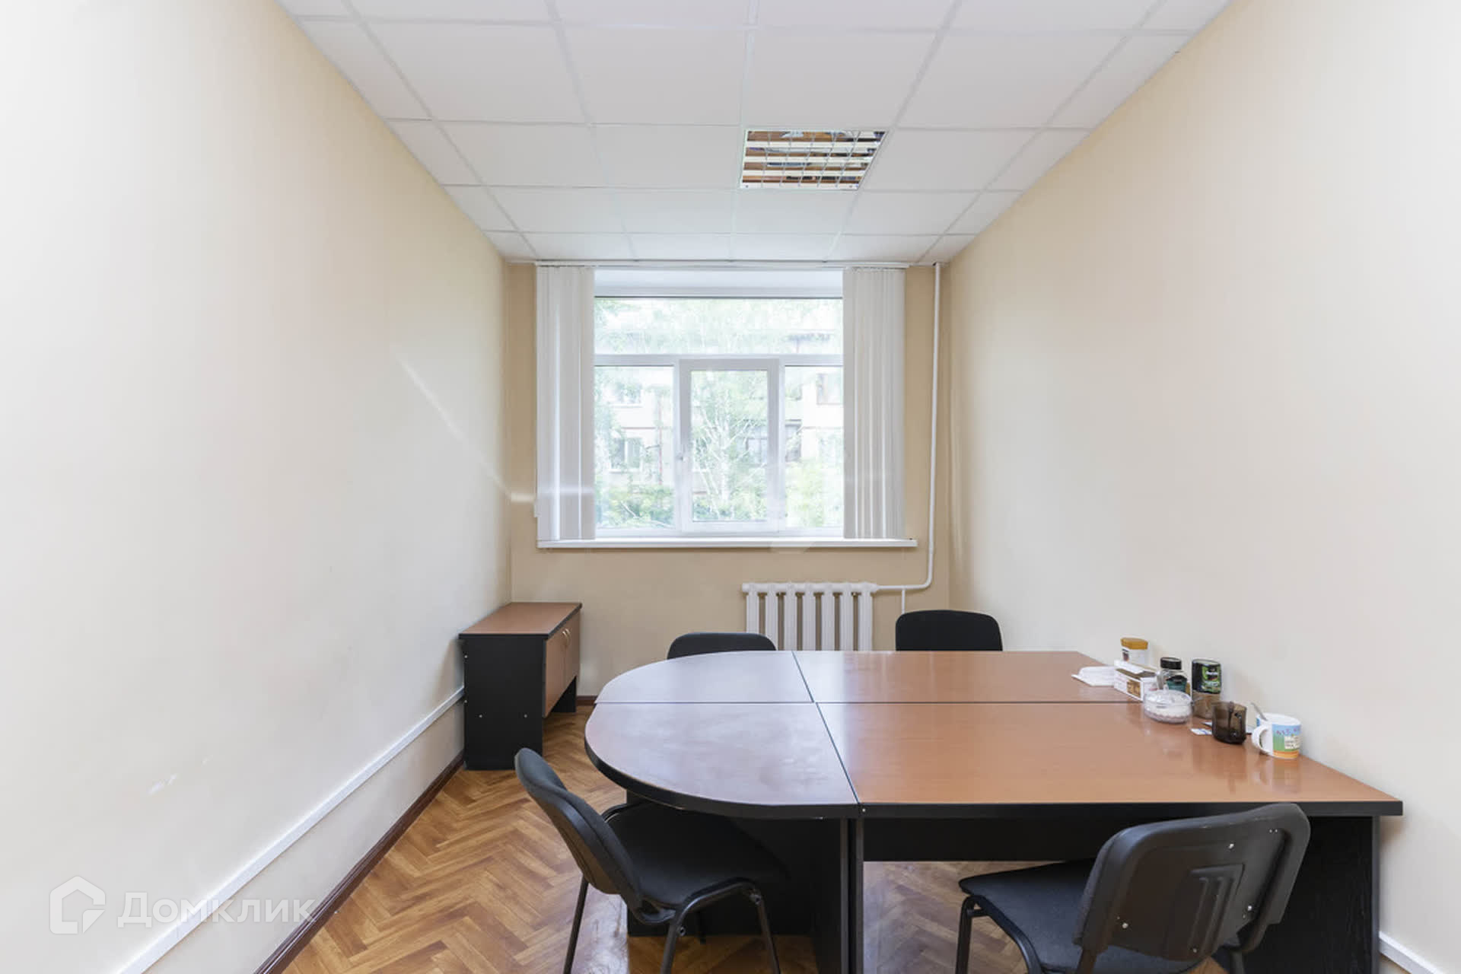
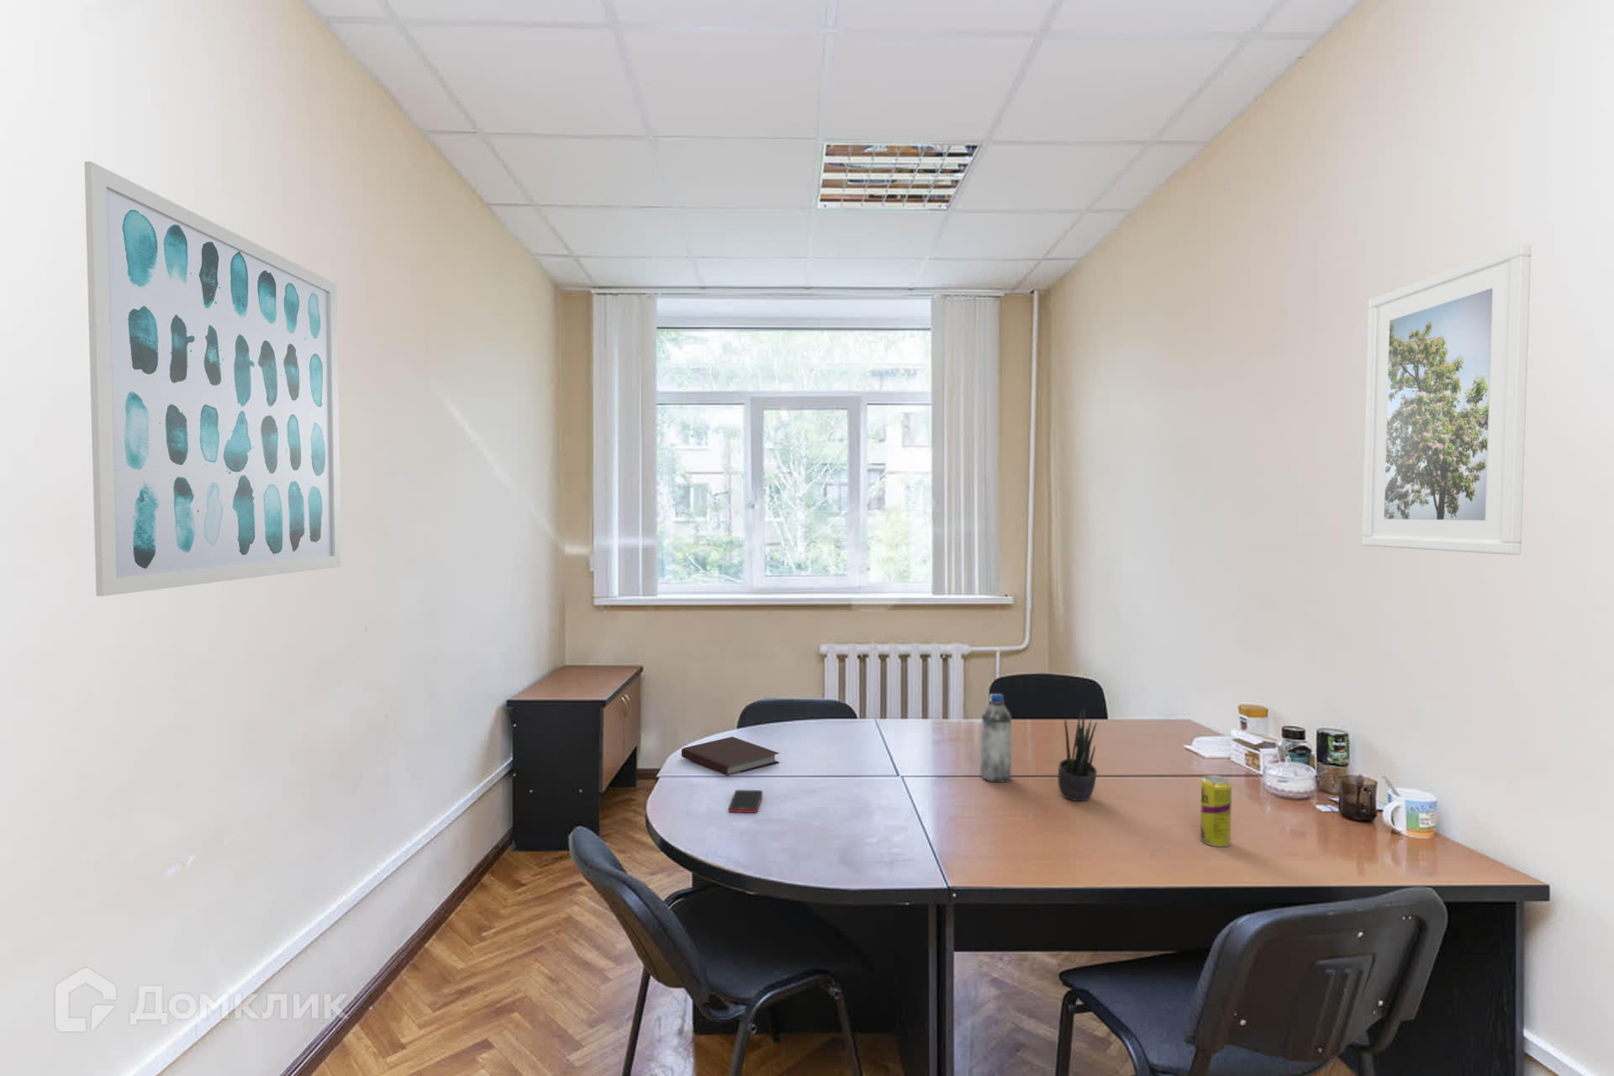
+ cell phone (746, 800)
+ wall art (240, 408)
+ beverage can (1215, 809)
+ water bottle (997, 735)
+ potted plant (1078, 754)
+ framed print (1436, 413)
+ notebook (730, 755)
